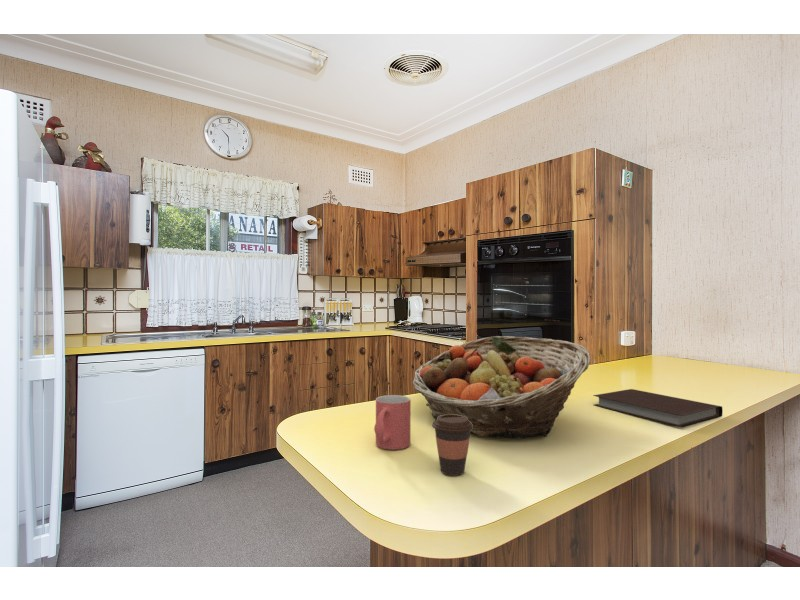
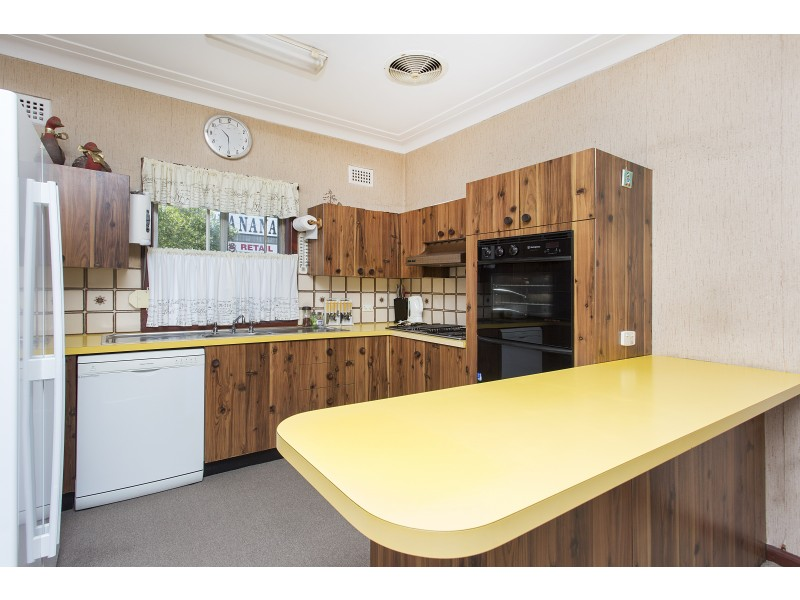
- fruit basket (494, 379)
- notebook (654, 405)
- coffee cup (452, 444)
- mug (389, 424)
